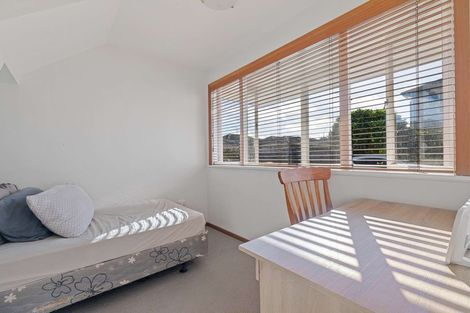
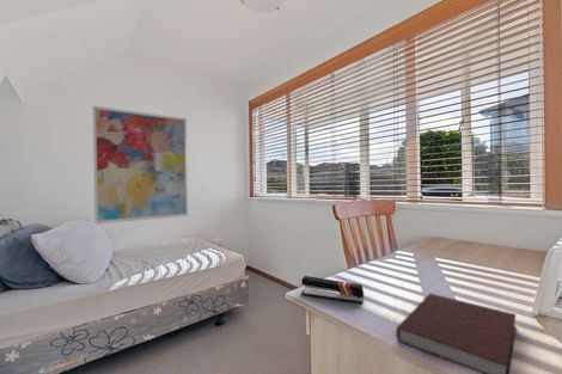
+ notebook (458, 326)
+ wall art (143, 166)
+ stapler (331, 288)
